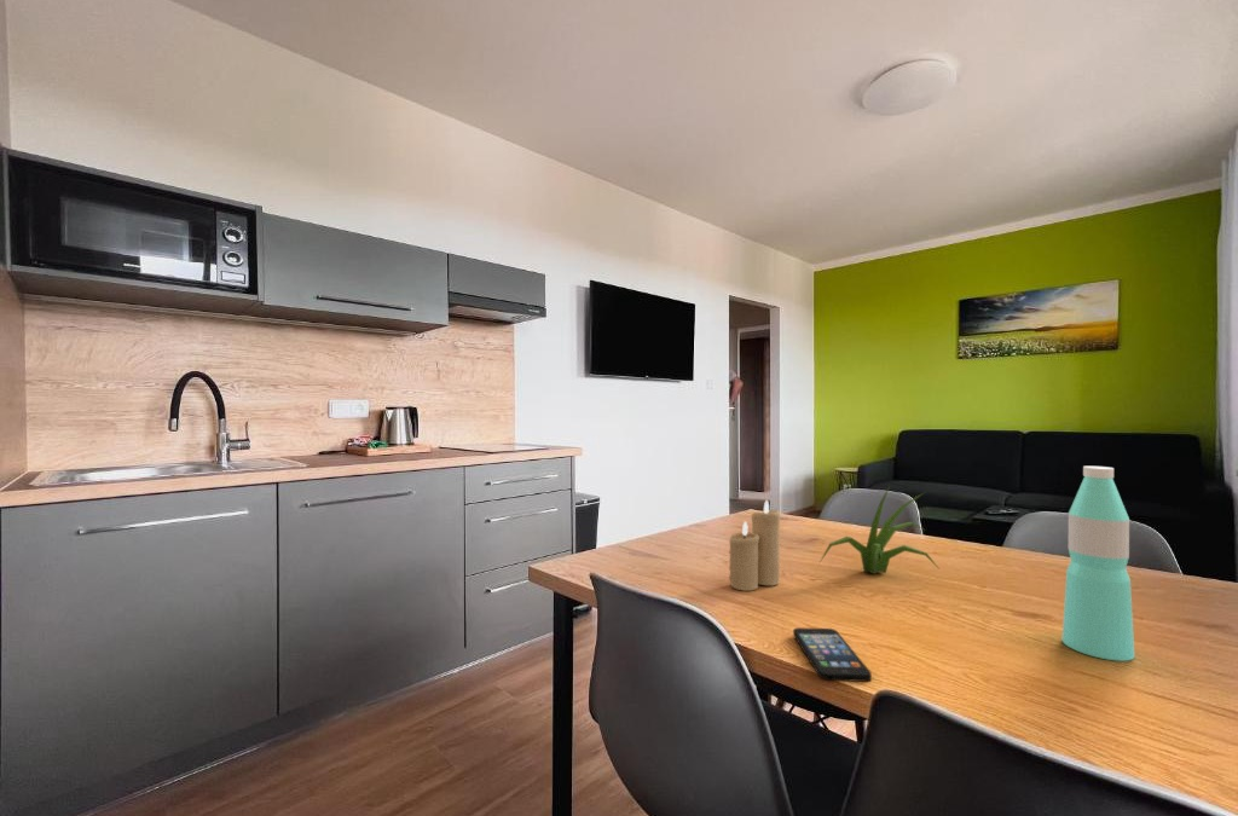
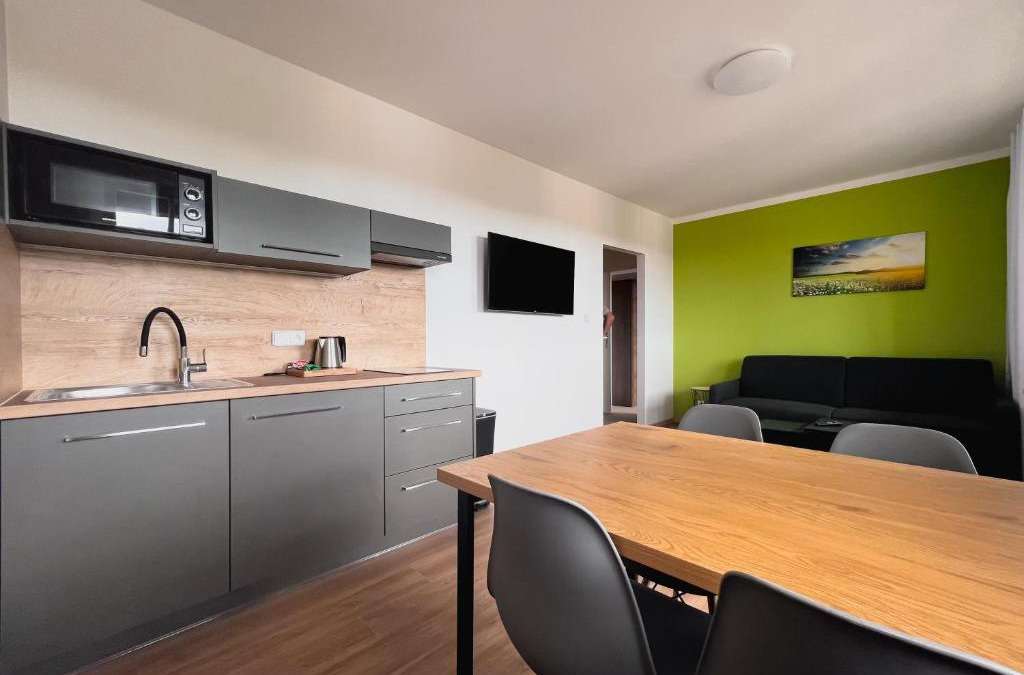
- candle (754, 543)
- plant (893, 529)
- water bottle (1098, 557)
- smartphone (828, 652)
